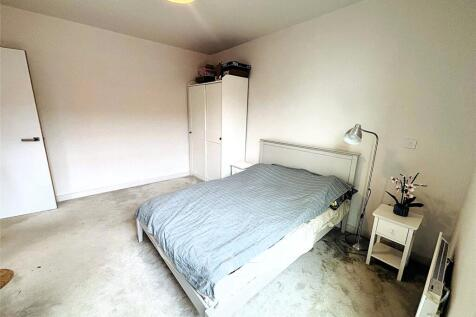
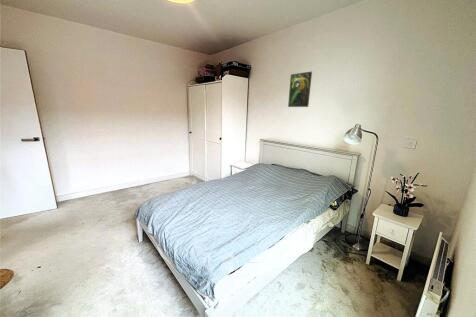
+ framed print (299, 90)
